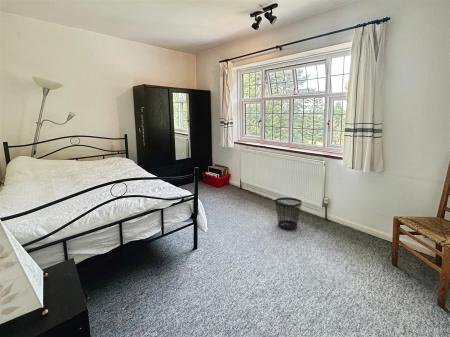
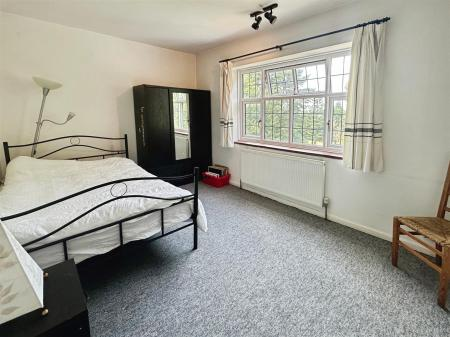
- wastebasket (287, 213)
